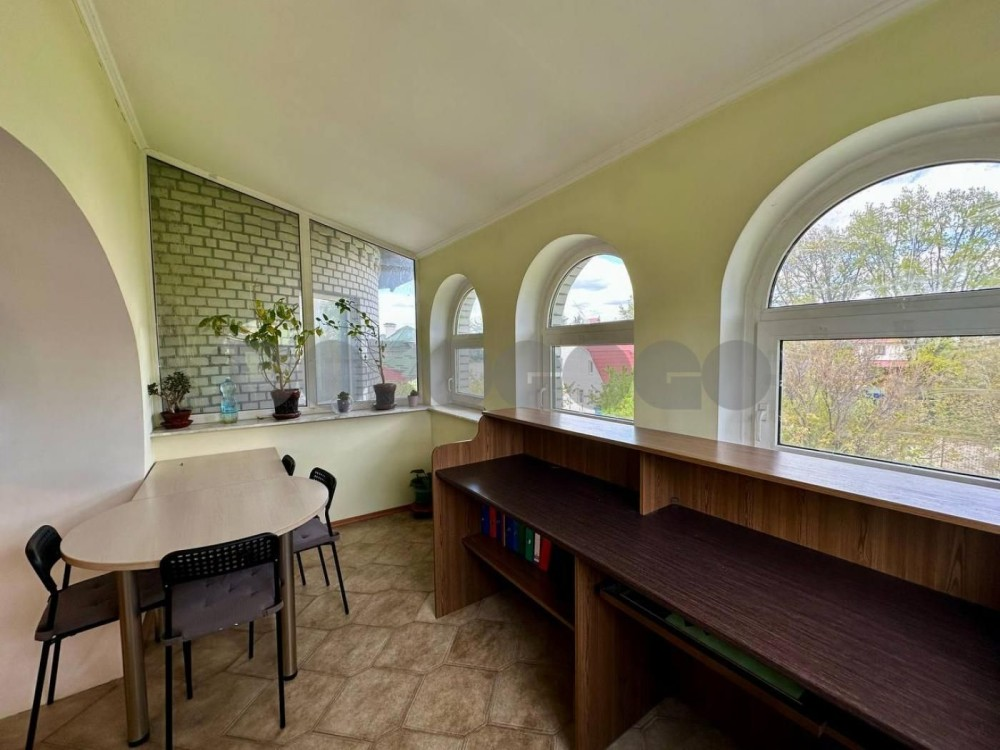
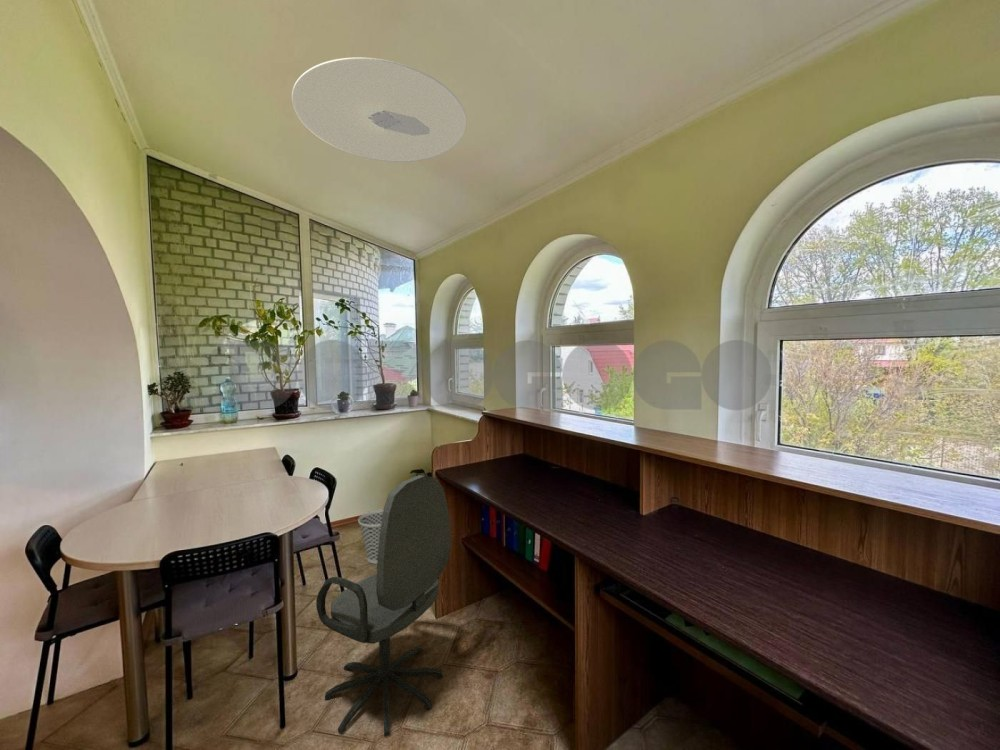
+ ceiling light (383, 112)
+ wastebasket (378, 536)
+ office chair (387, 582)
